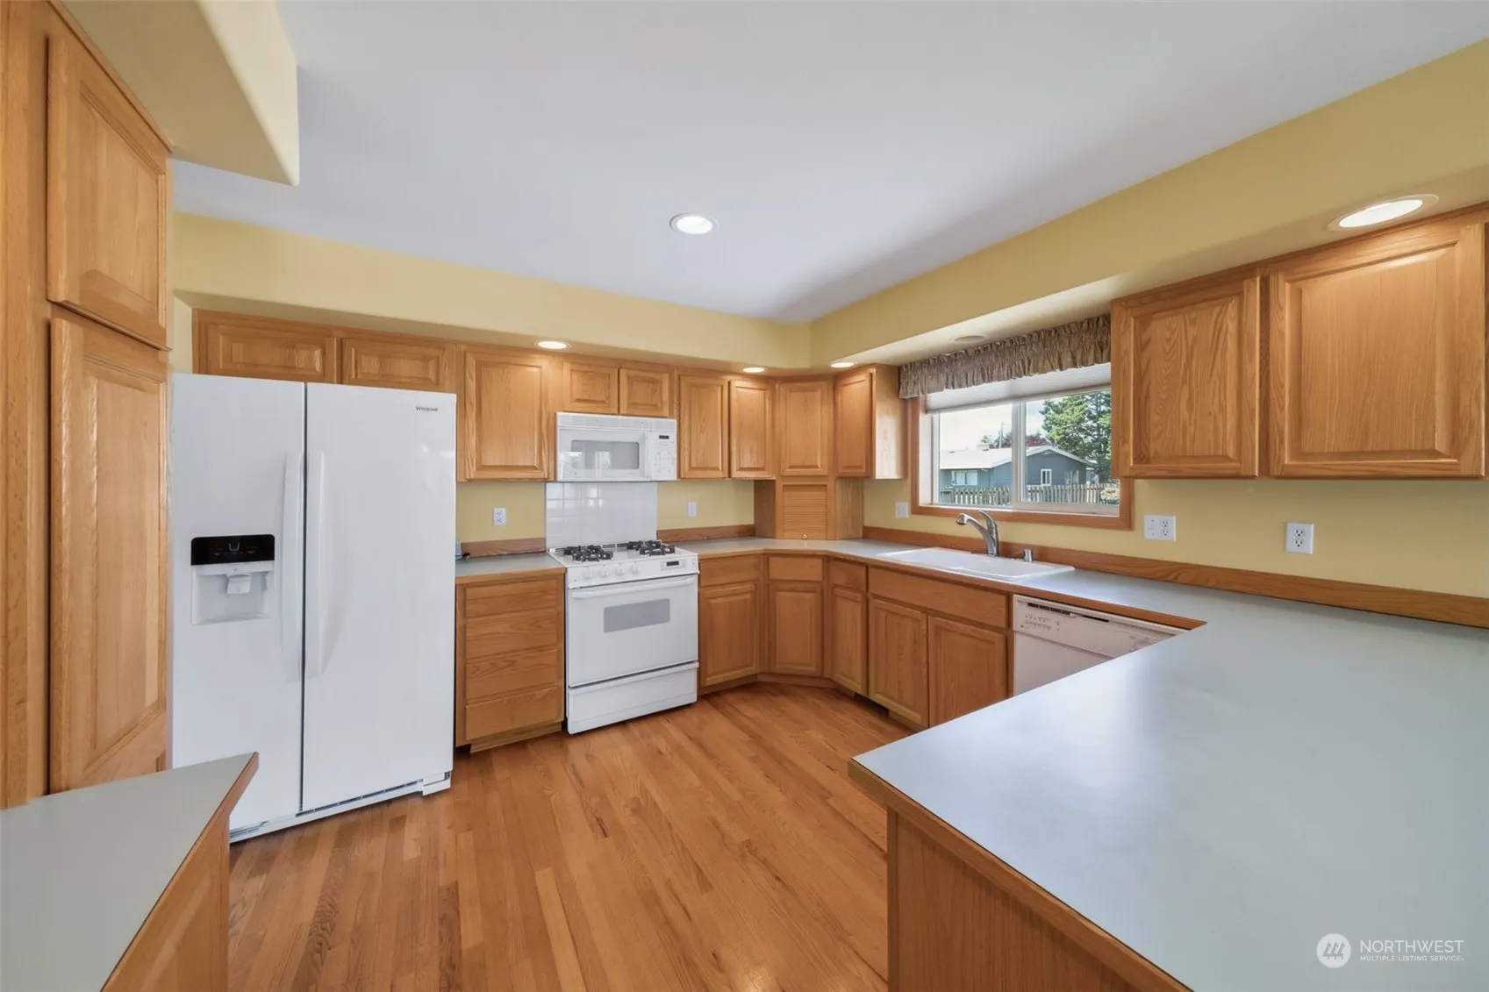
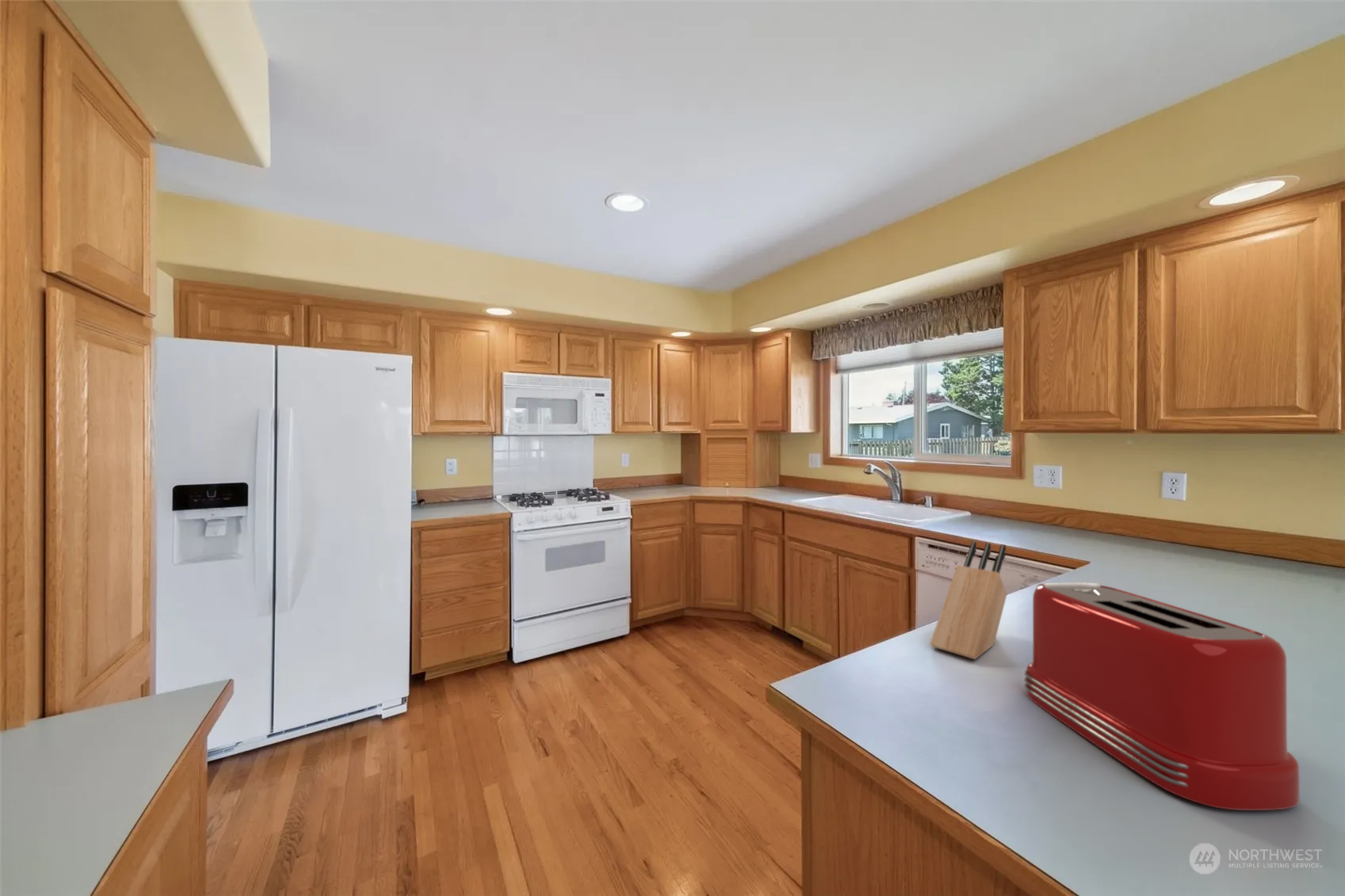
+ knife block (972, 593)
+ toaster (1137, 671)
